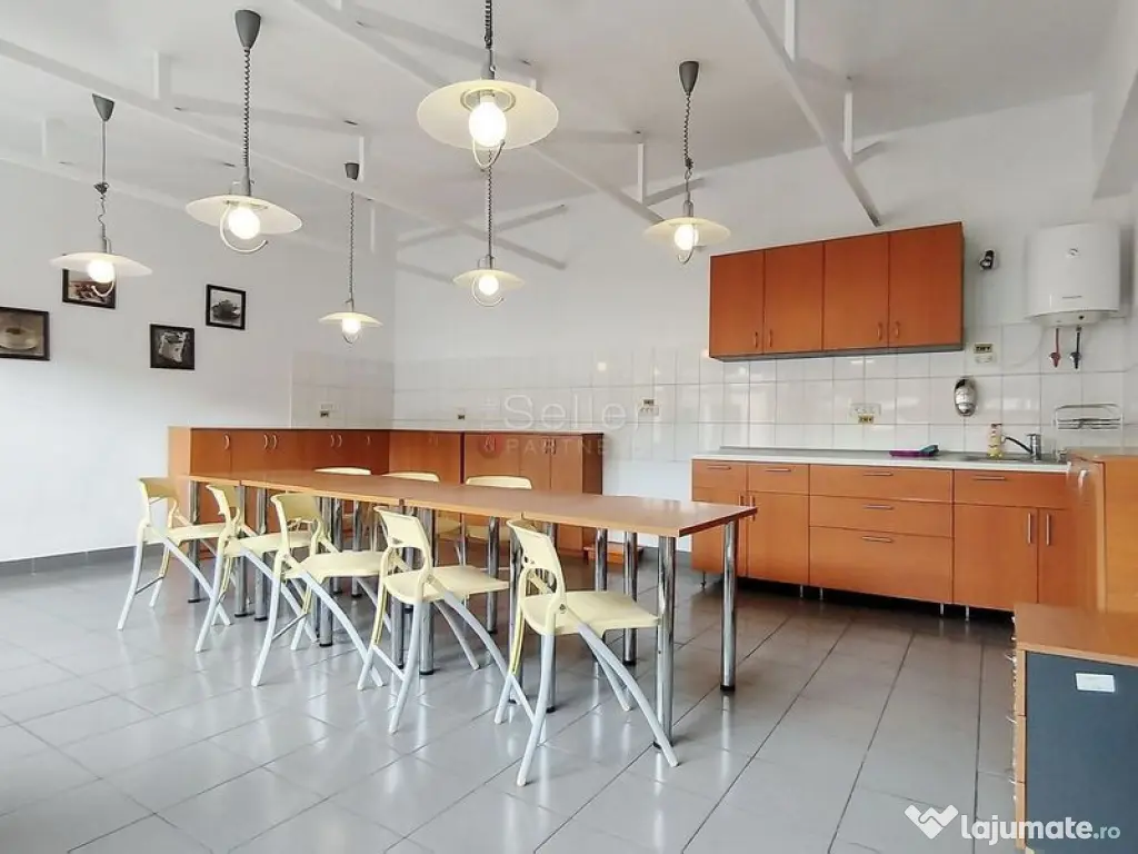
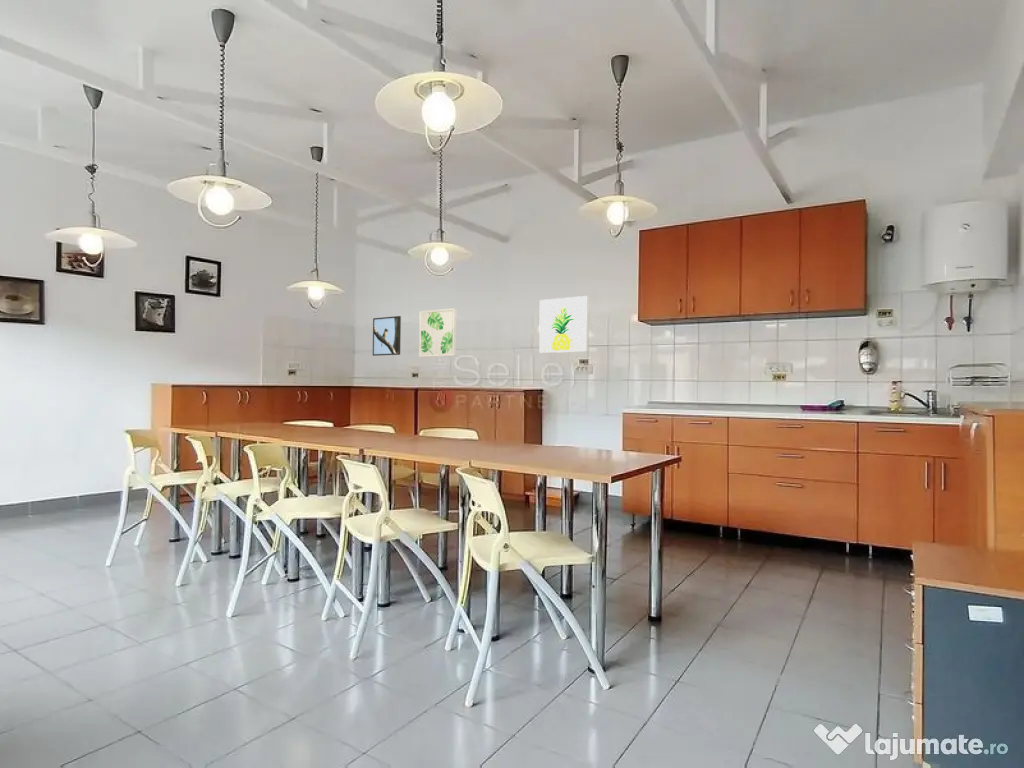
+ wall art (563, 325)
+ wall art (437, 333)
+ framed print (386, 336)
